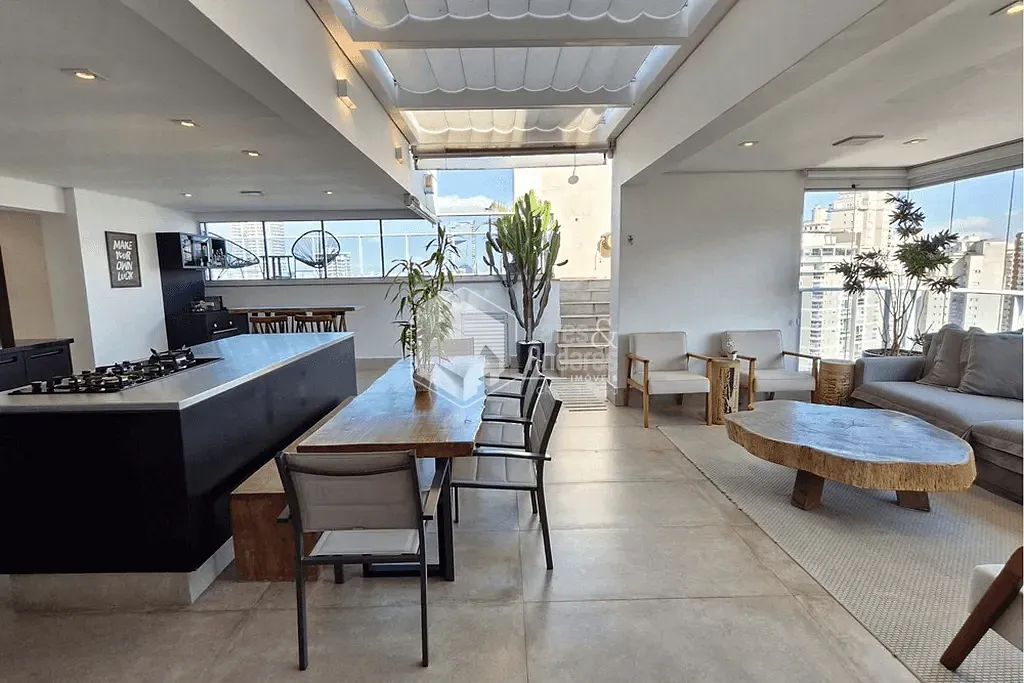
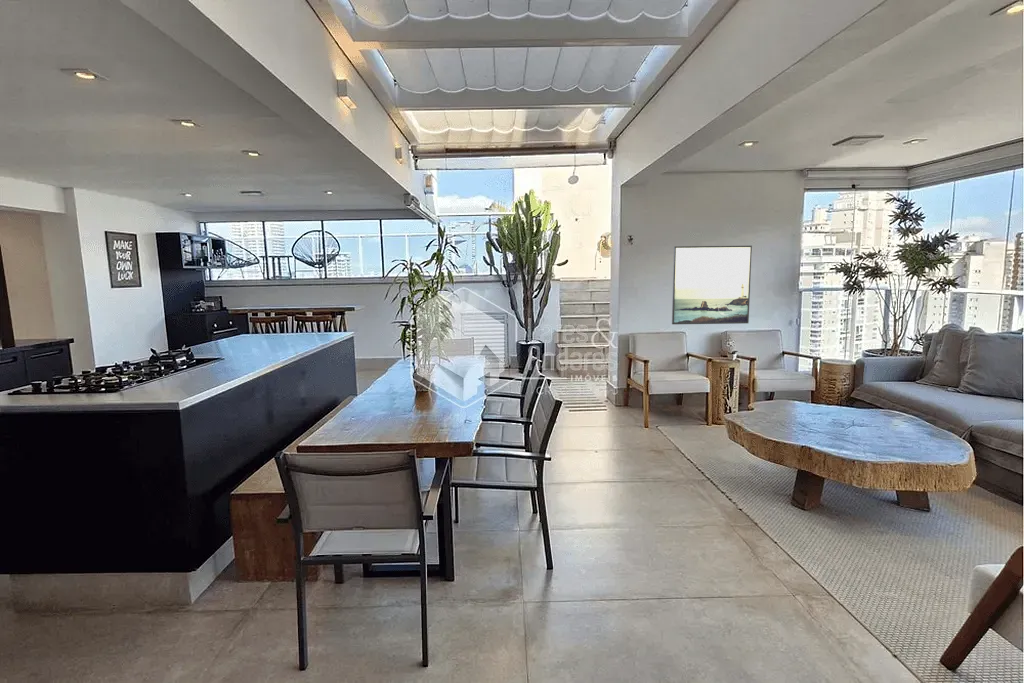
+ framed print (711, 285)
